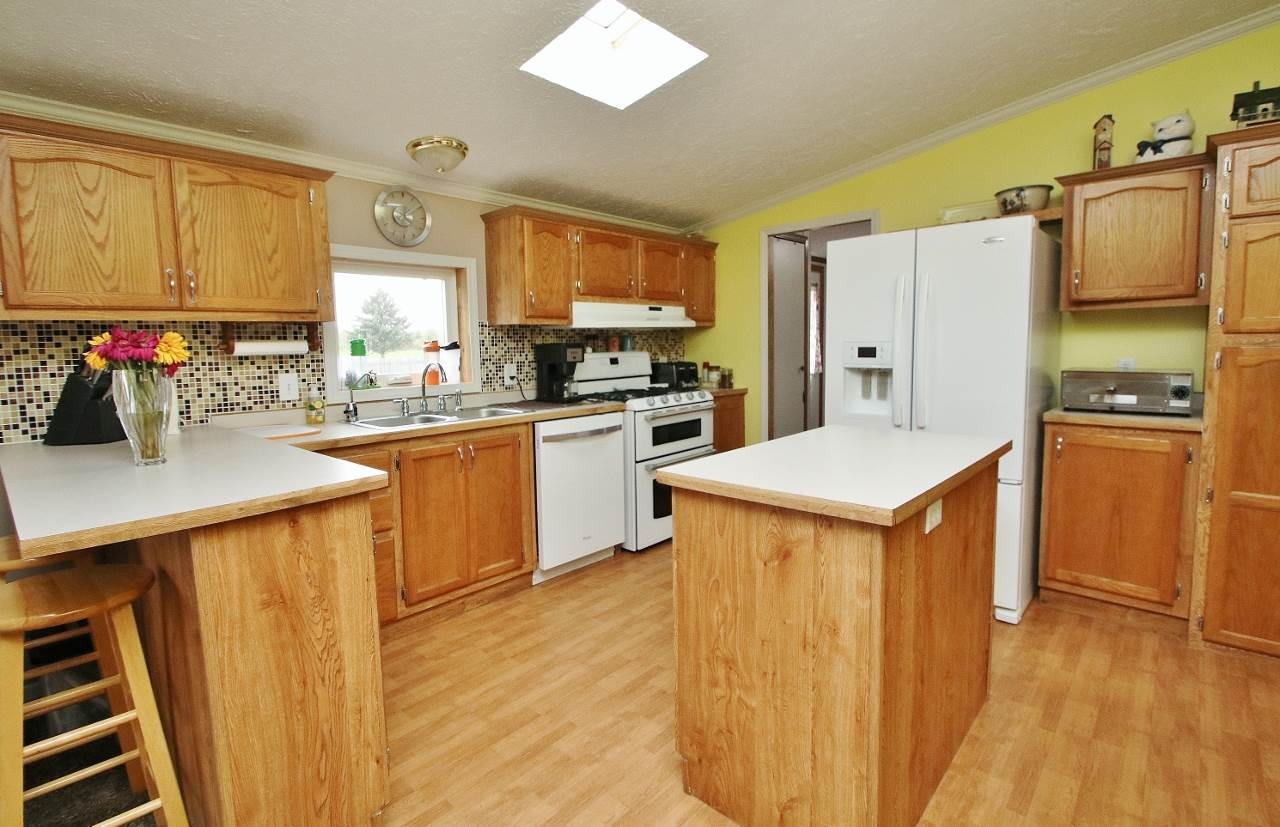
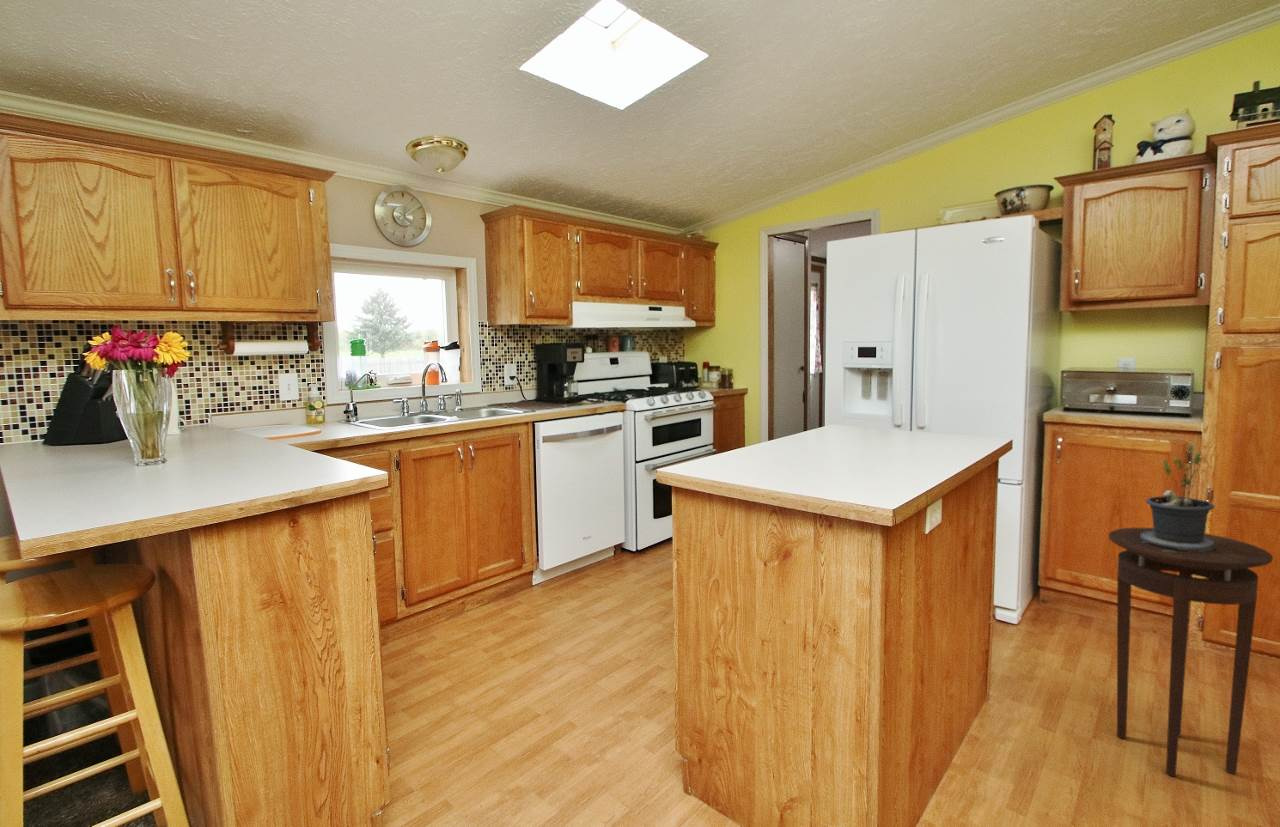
+ stool (1179, 650)
+ potted plant (1179, 493)
